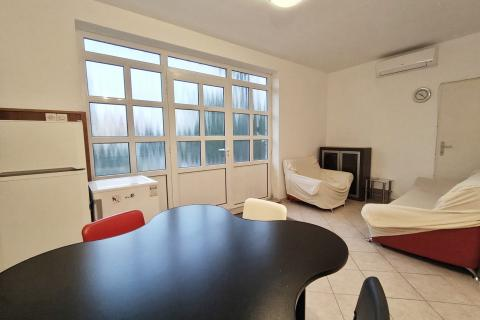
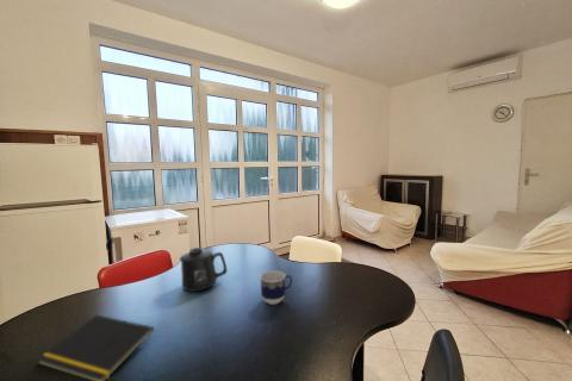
+ cup (276, 287)
+ notepad (98, 344)
+ mug (201, 266)
